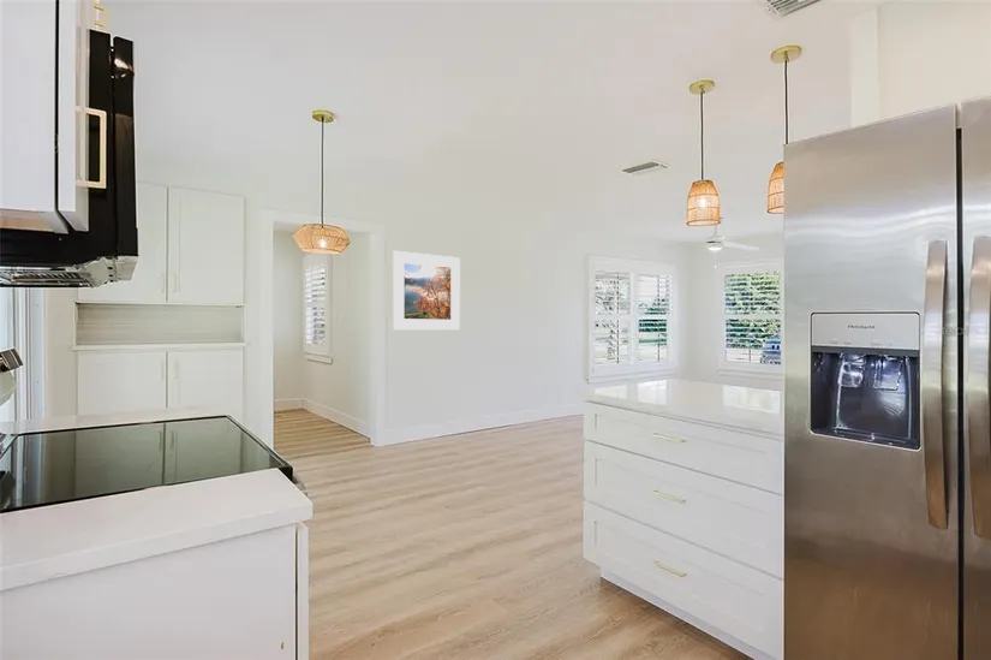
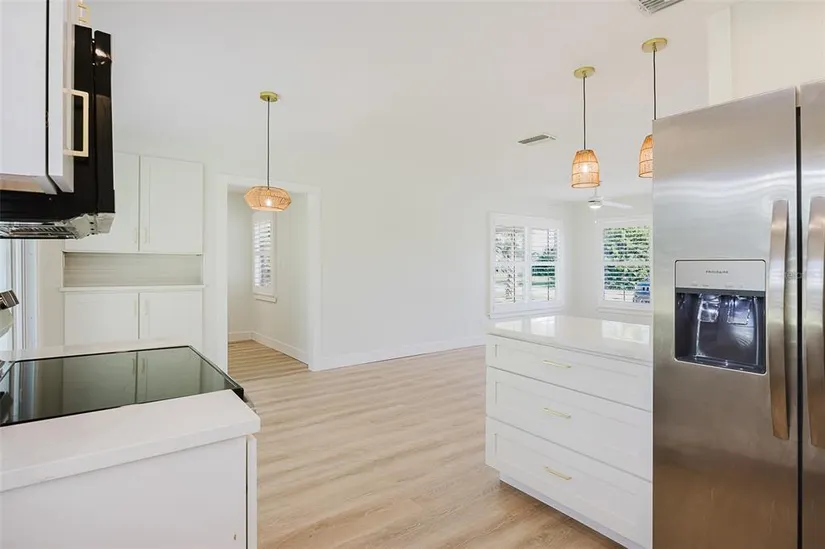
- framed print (428, 292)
